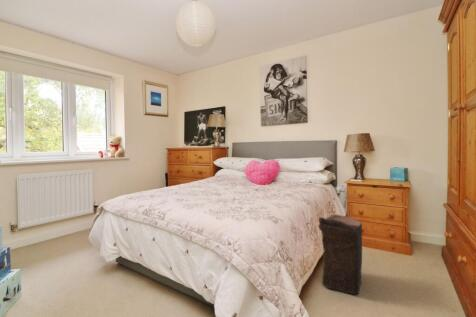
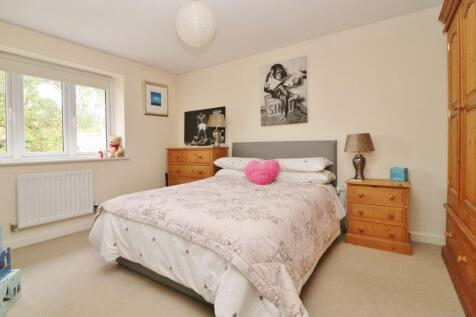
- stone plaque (341, 248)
